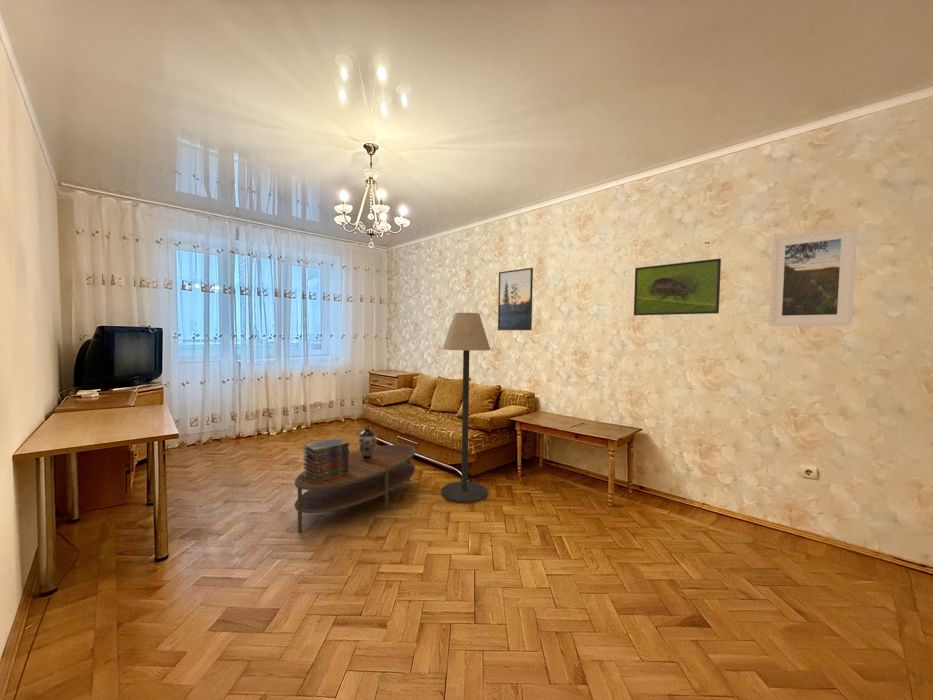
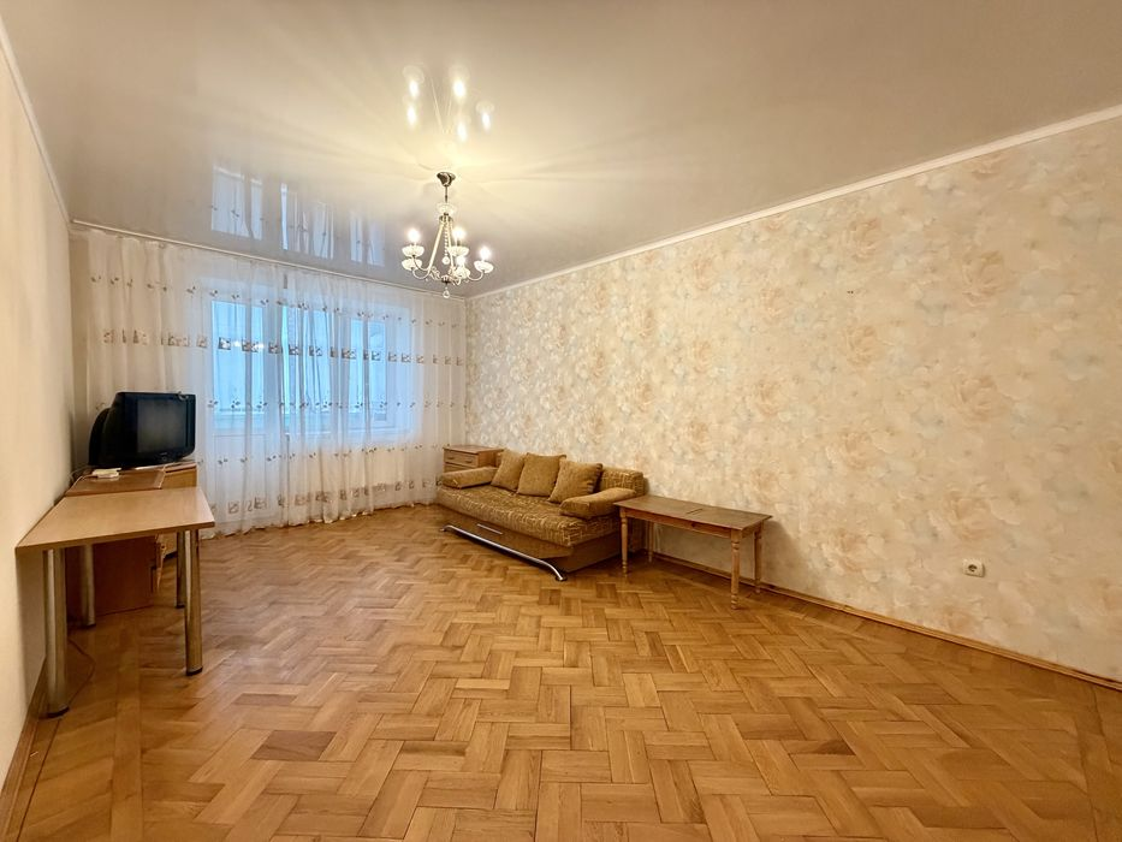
- decorative vase (367, 443)
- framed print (674, 289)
- coffee table (362, 482)
- floor lamp (465, 404)
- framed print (514, 300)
- book stack (326, 458)
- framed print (810, 278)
